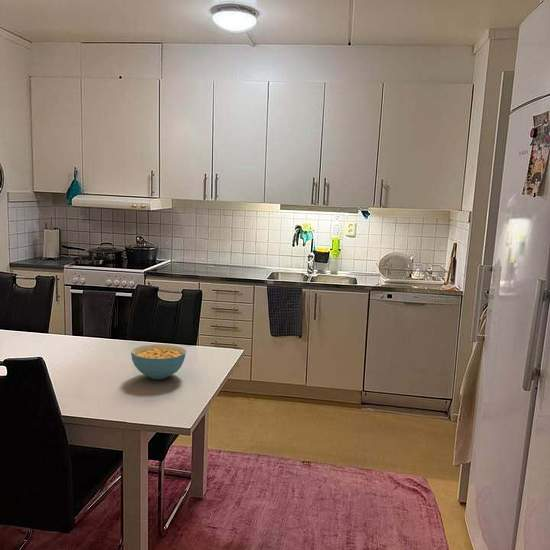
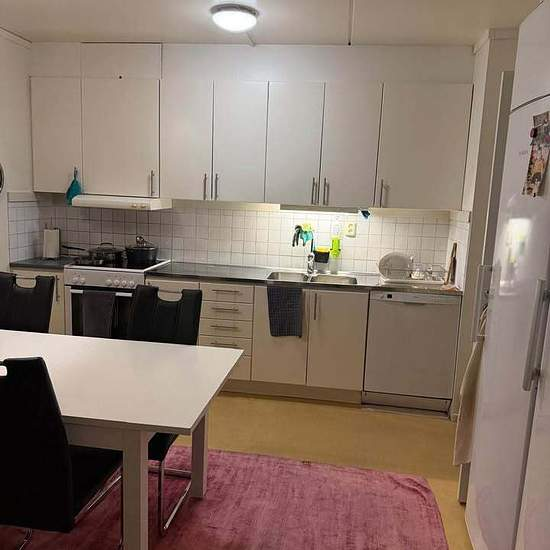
- cereal bowl (158, 364)
